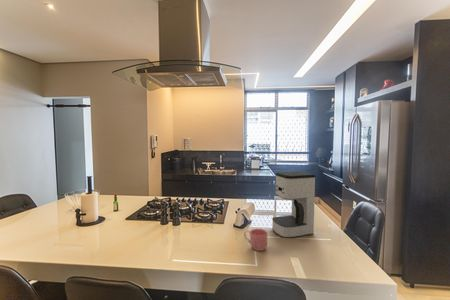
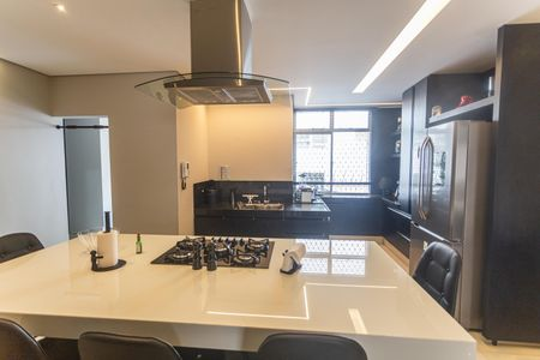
- coffee maker (293, 203)
- mug (255, 239)
